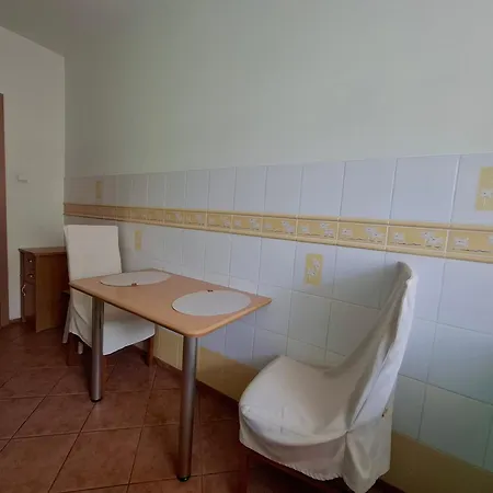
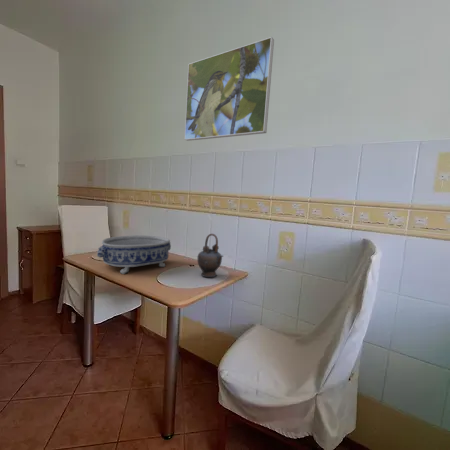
+ decorative bowl (137, 252)
+ teapot (211, 255)
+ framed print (224, 95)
